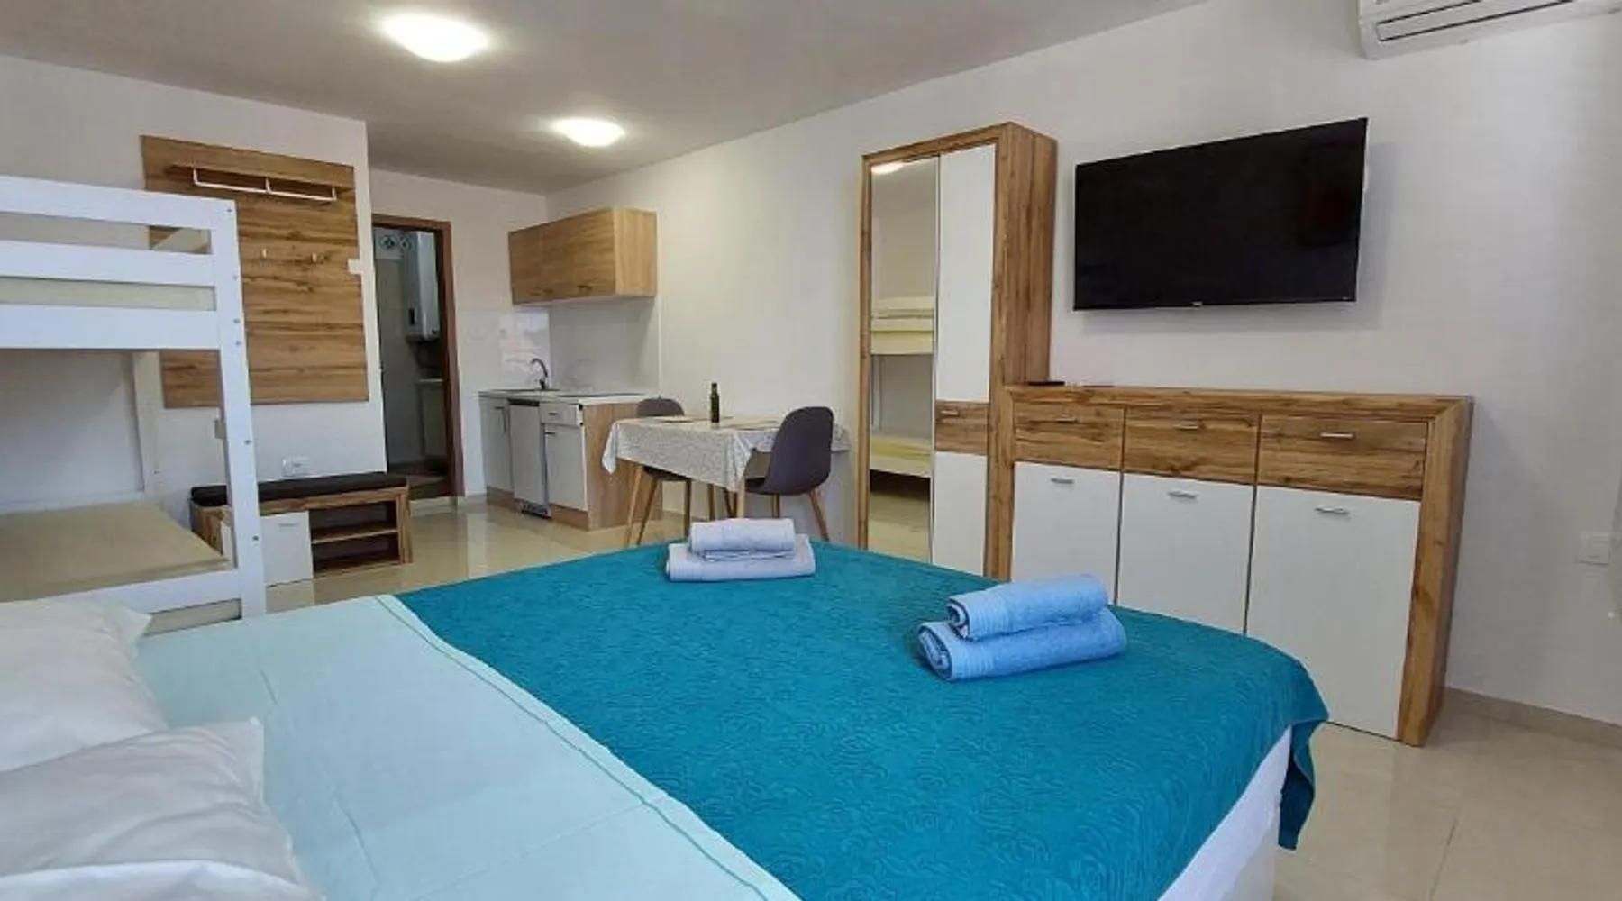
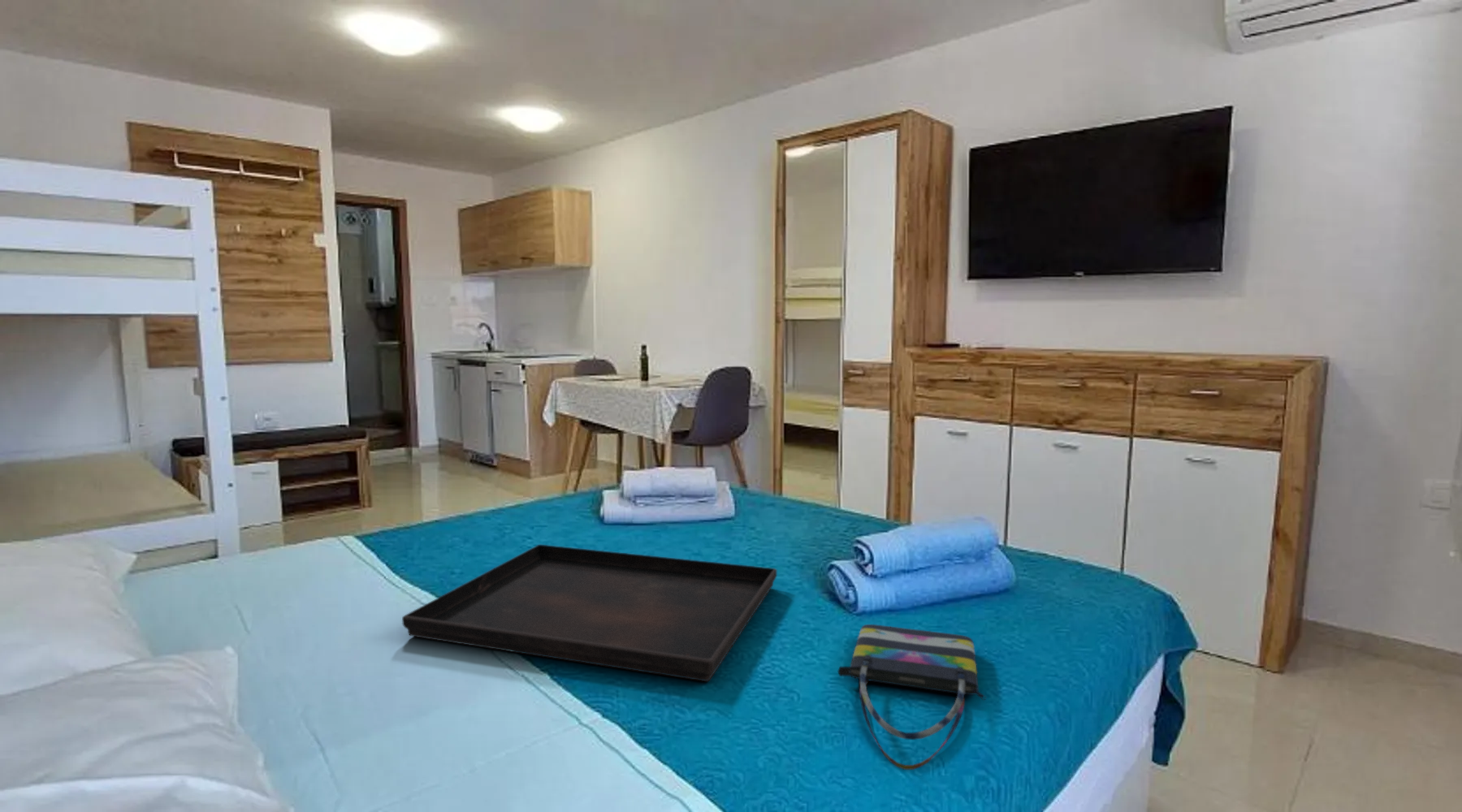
+ tote bag (909, 682)
+ serving tray (607, 599)
